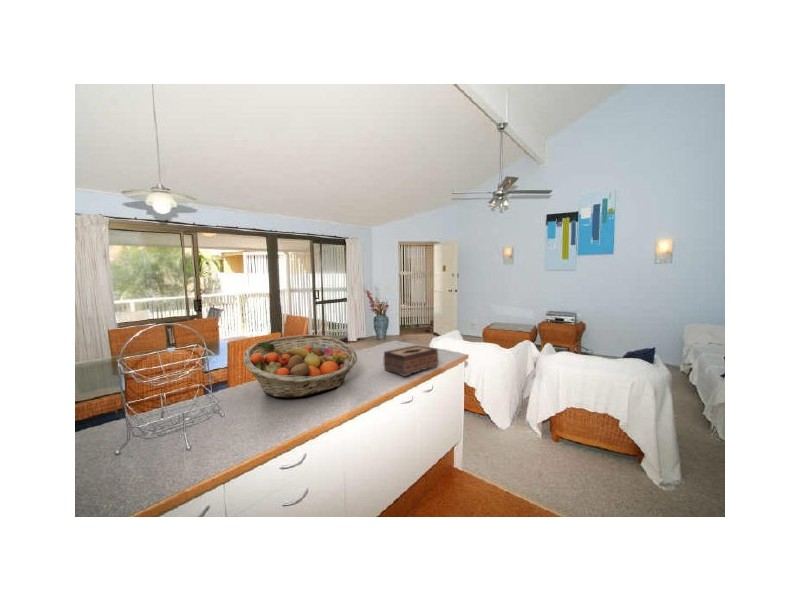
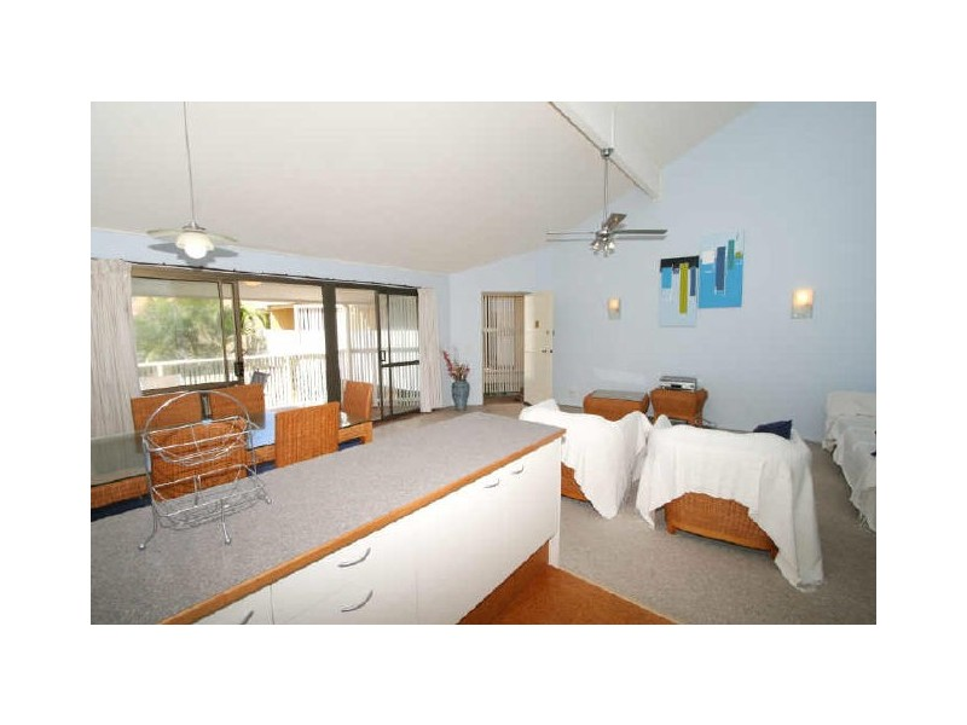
- fruit basket (303, 362)
- tissue box (411, 359)
